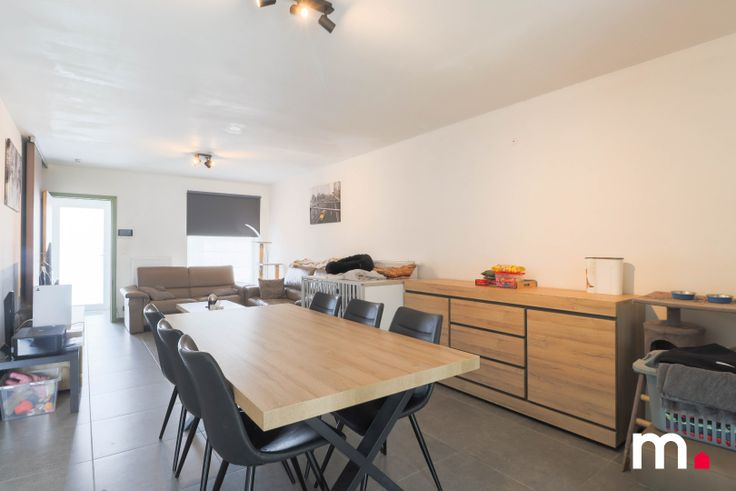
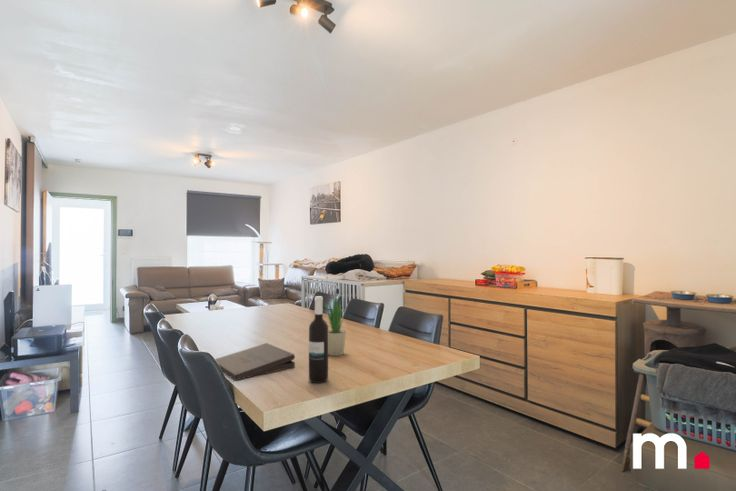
+ pizza box (253, 359)
+ potted plant (335, 322)
+ wine bottle (318, 338)
